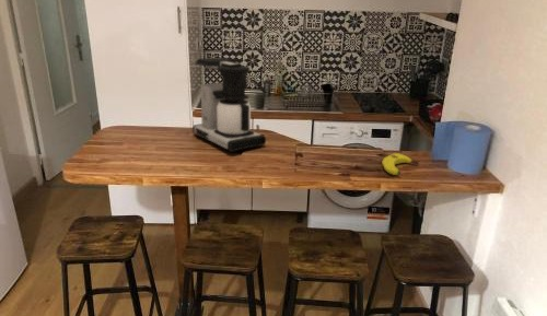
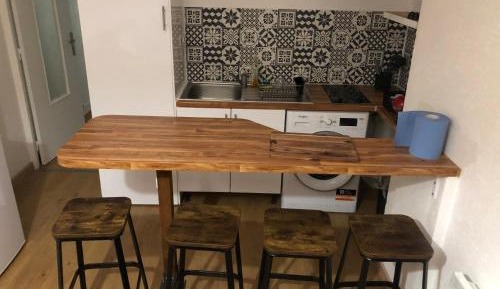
- banana (401, 162)
- coffee maker (228, 102)
